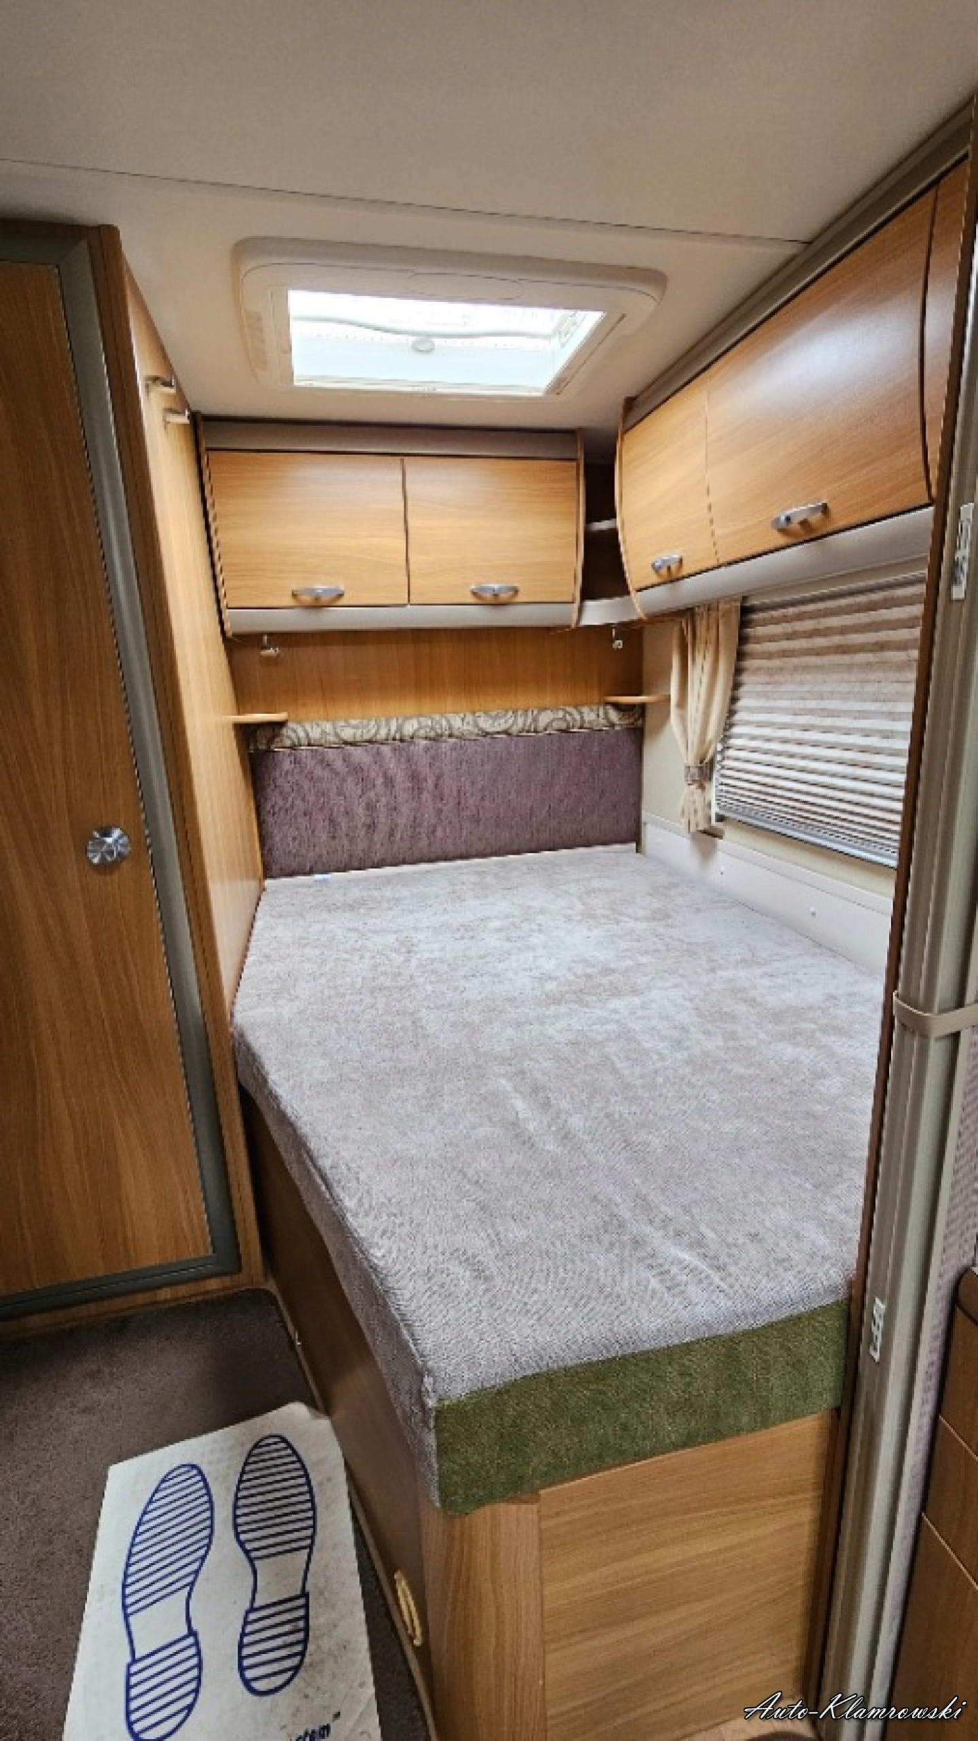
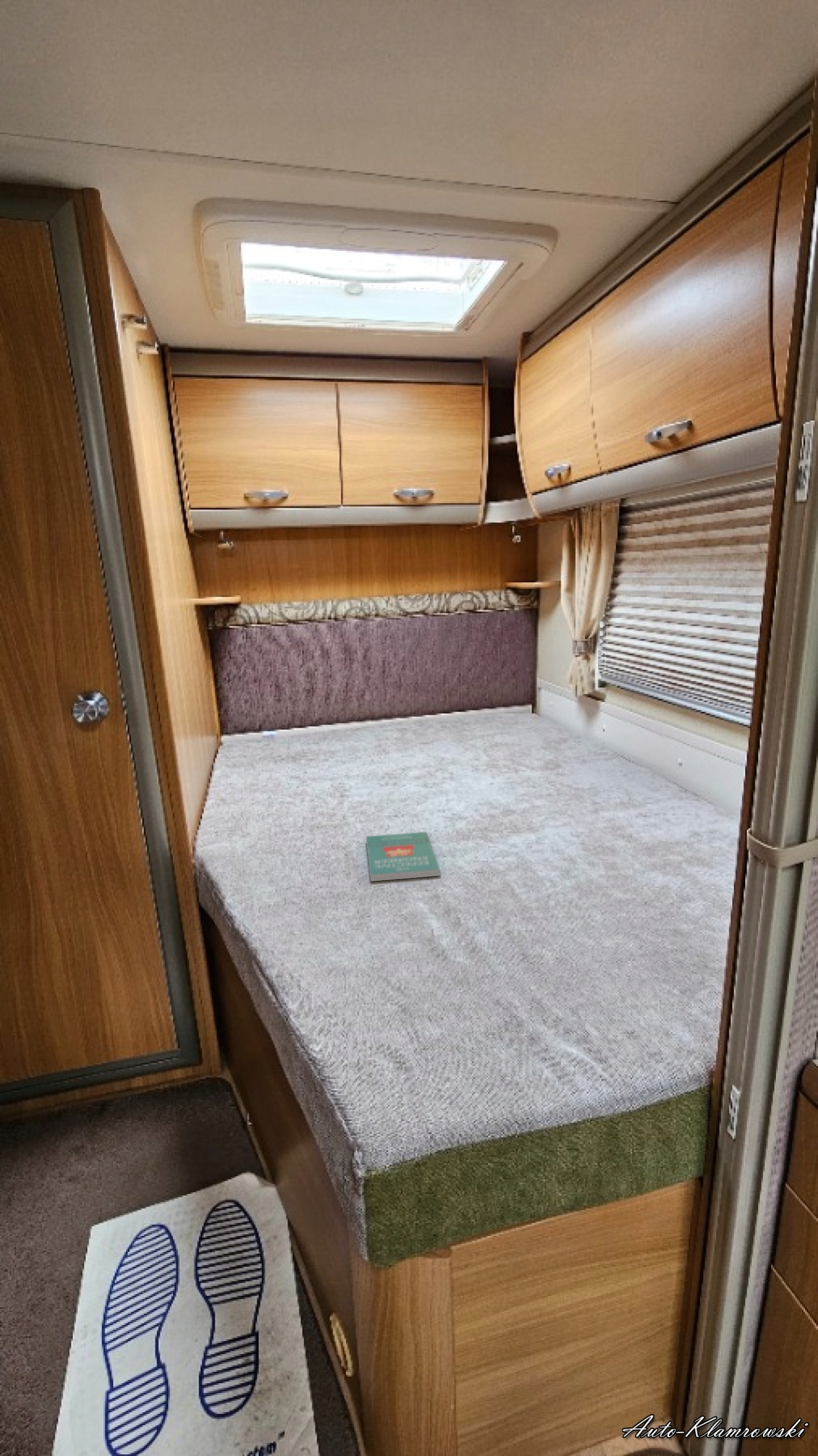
+ book (401, 855)
